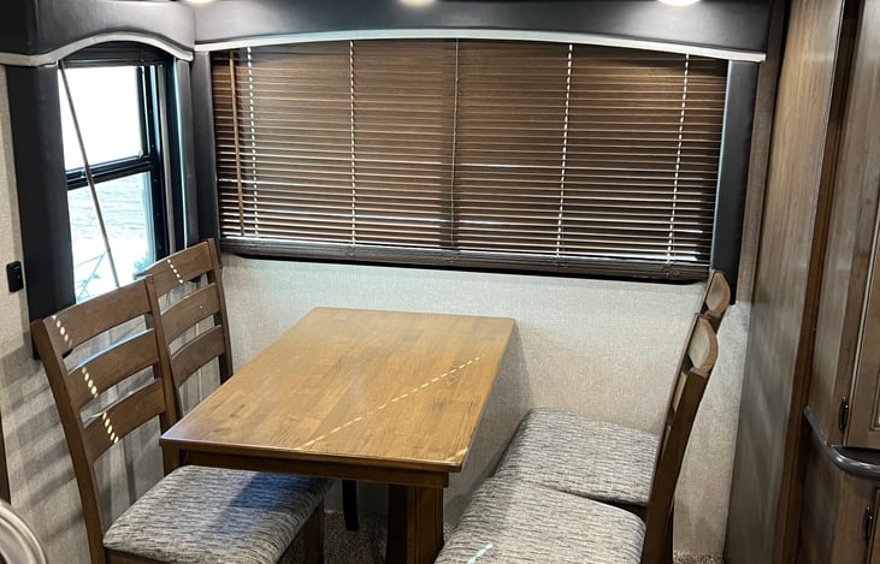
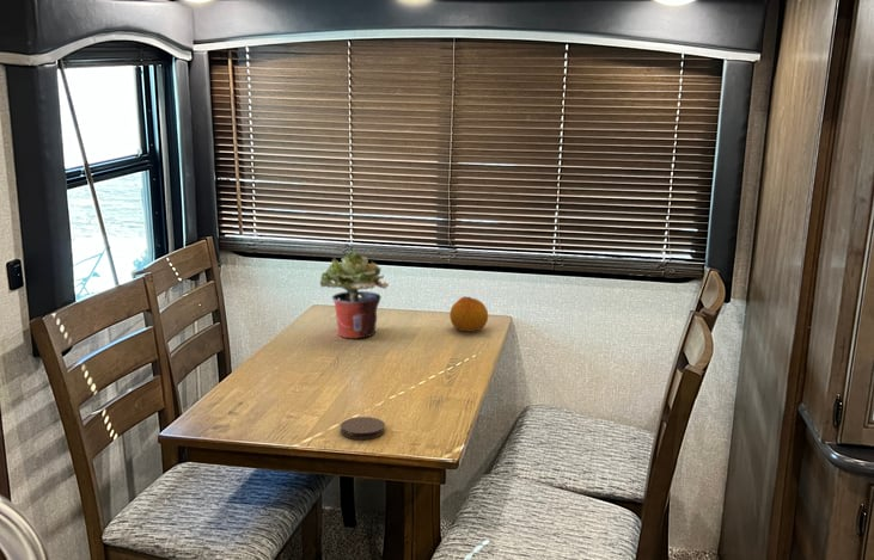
+ coaster (362, 427)
+ fruit (467, 313)
+ potted plant (353, 294)
